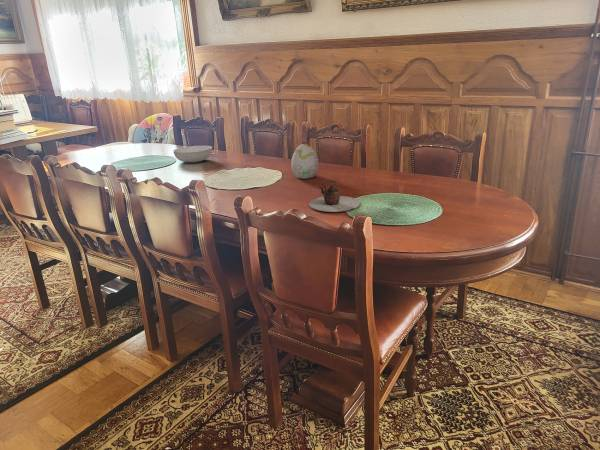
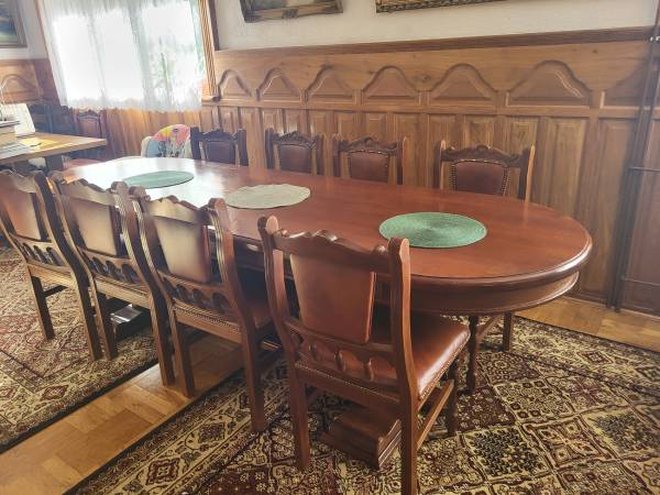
- teapot (334, 192)
- serving bowl (193, 154)
- decorative egg (304, 160)
